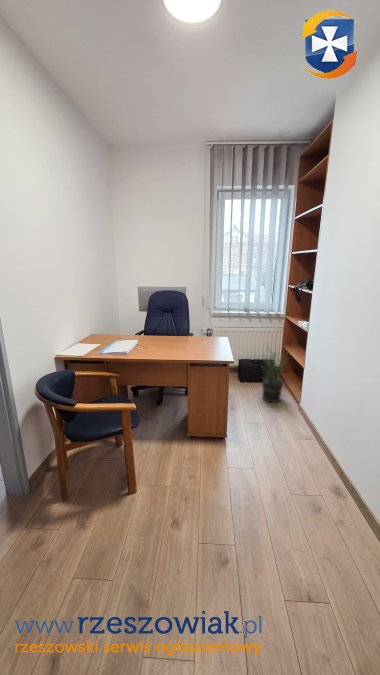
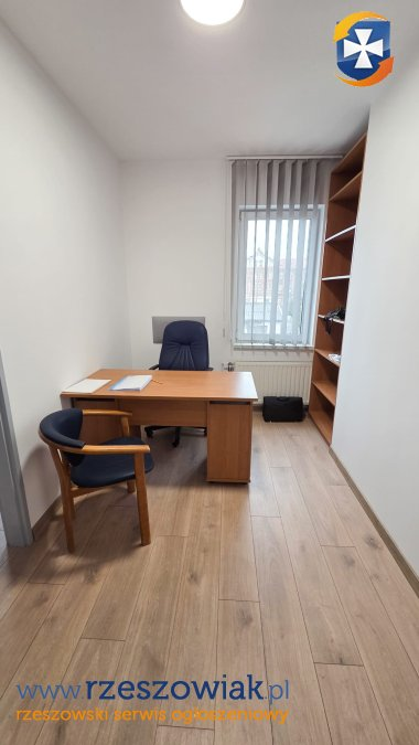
- potted plant (274, 372)
